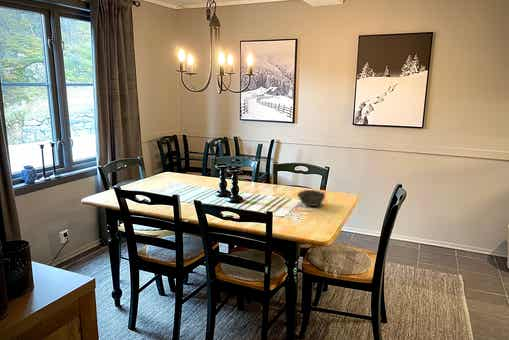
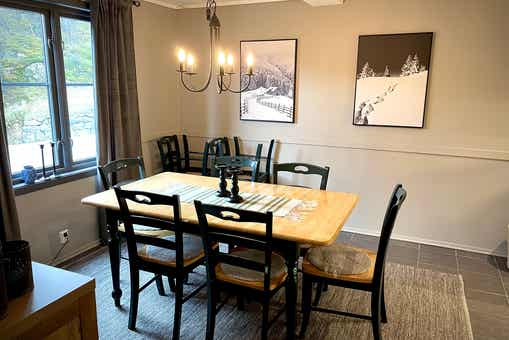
- bowl (309, 197)
